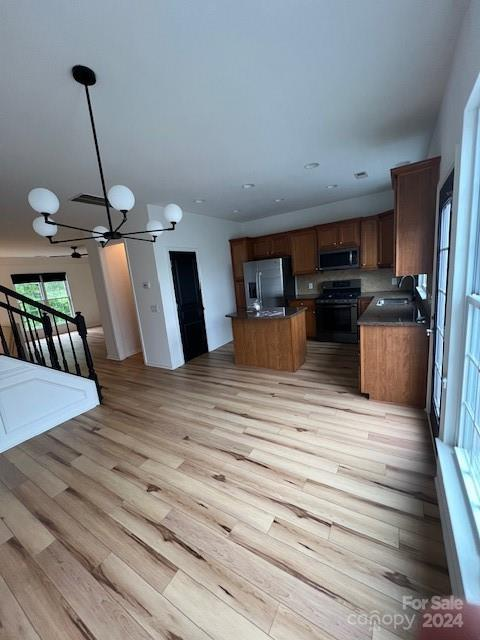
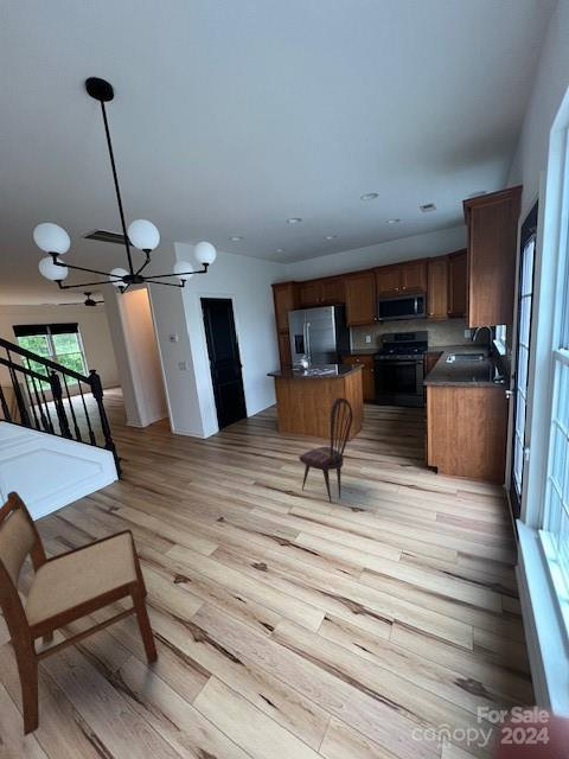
+ dining chair (326, 447)
+ dining chair (79, 575)
